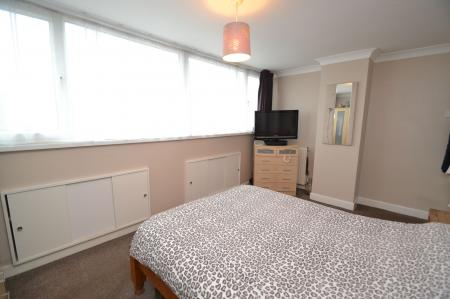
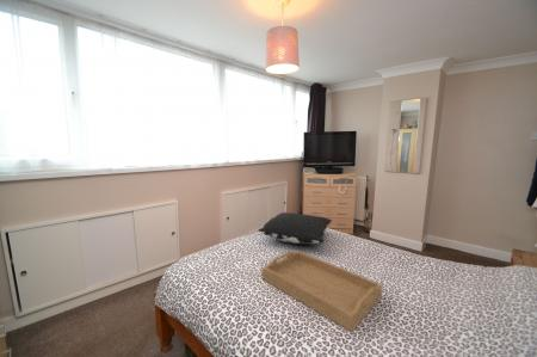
+ serving tray (317, 279)
+ pillow (297, 226)
